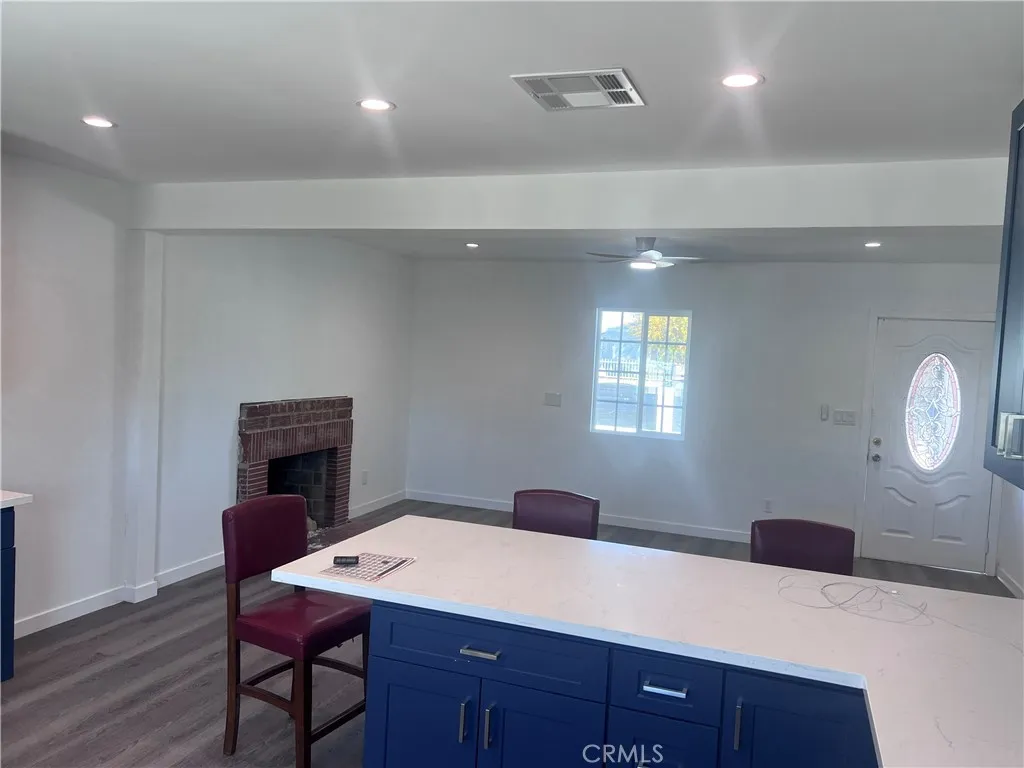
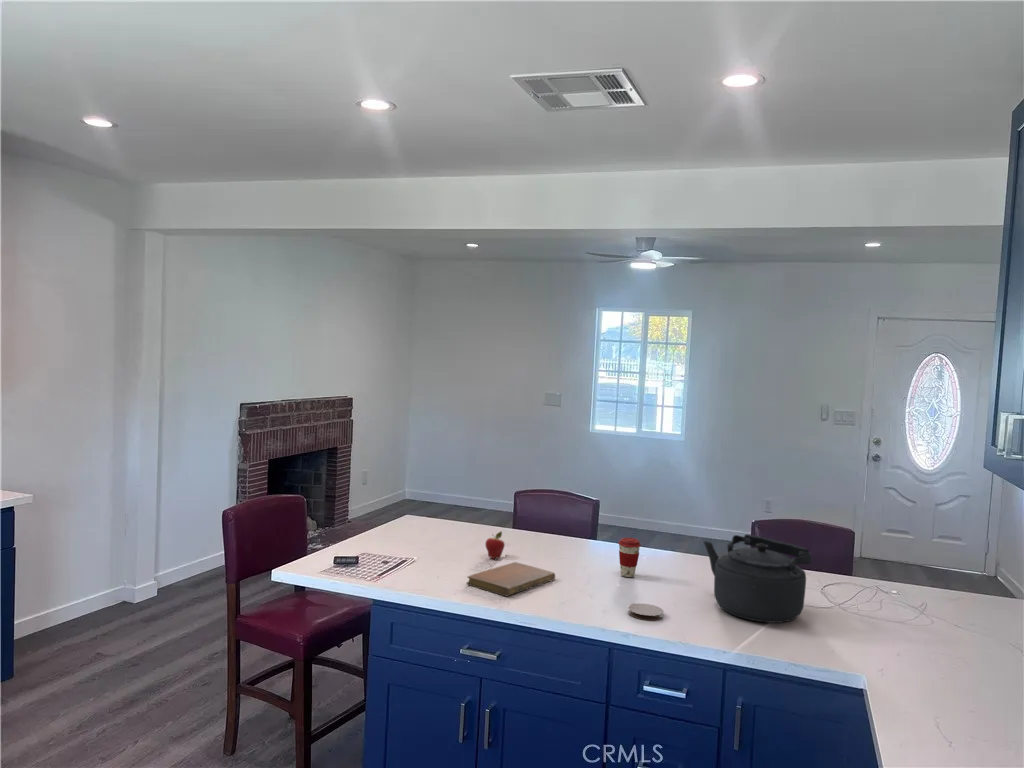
+ coffee cup (628, 557)
+ kettle (757, 576)
+ coaster (645, 611)
+ fruit (495, 543)
+ notebook (511, 578)
